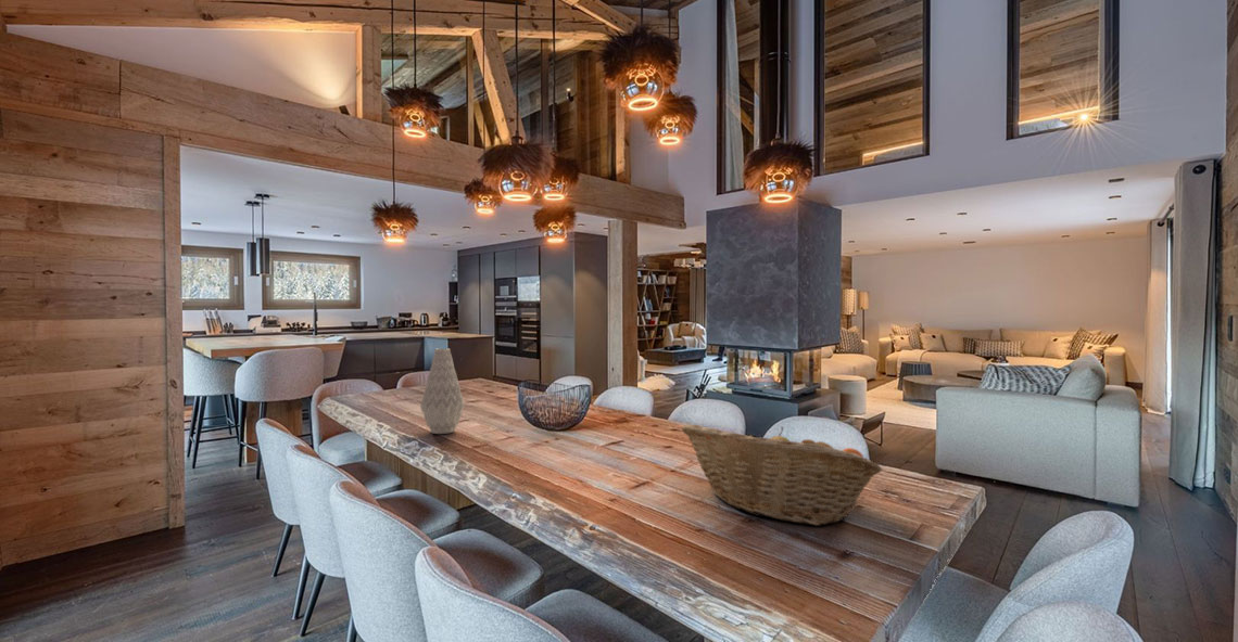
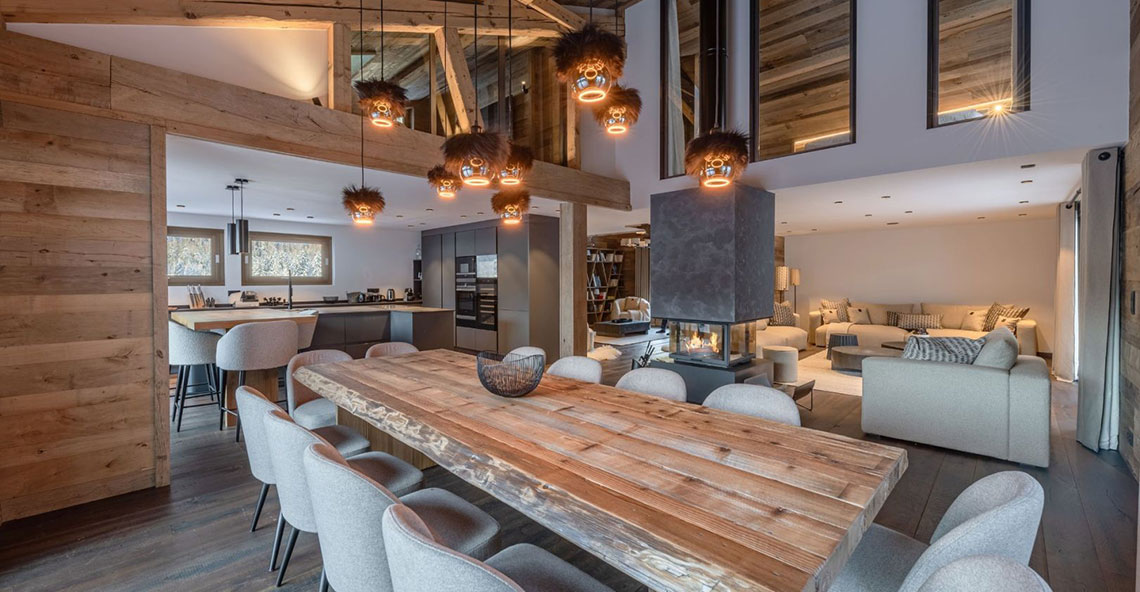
- fruit basket (773, 461)
- vase (442, 389)
